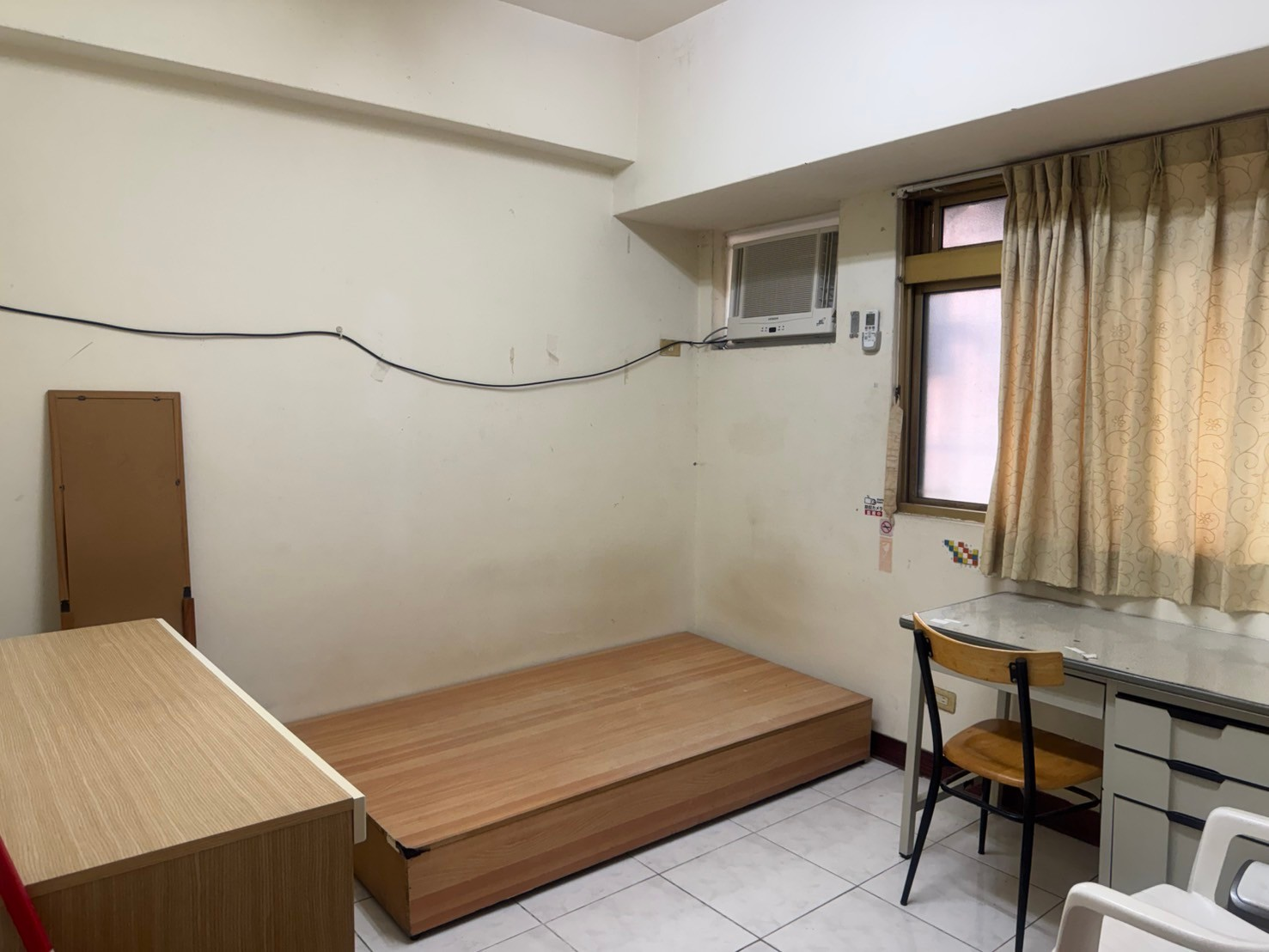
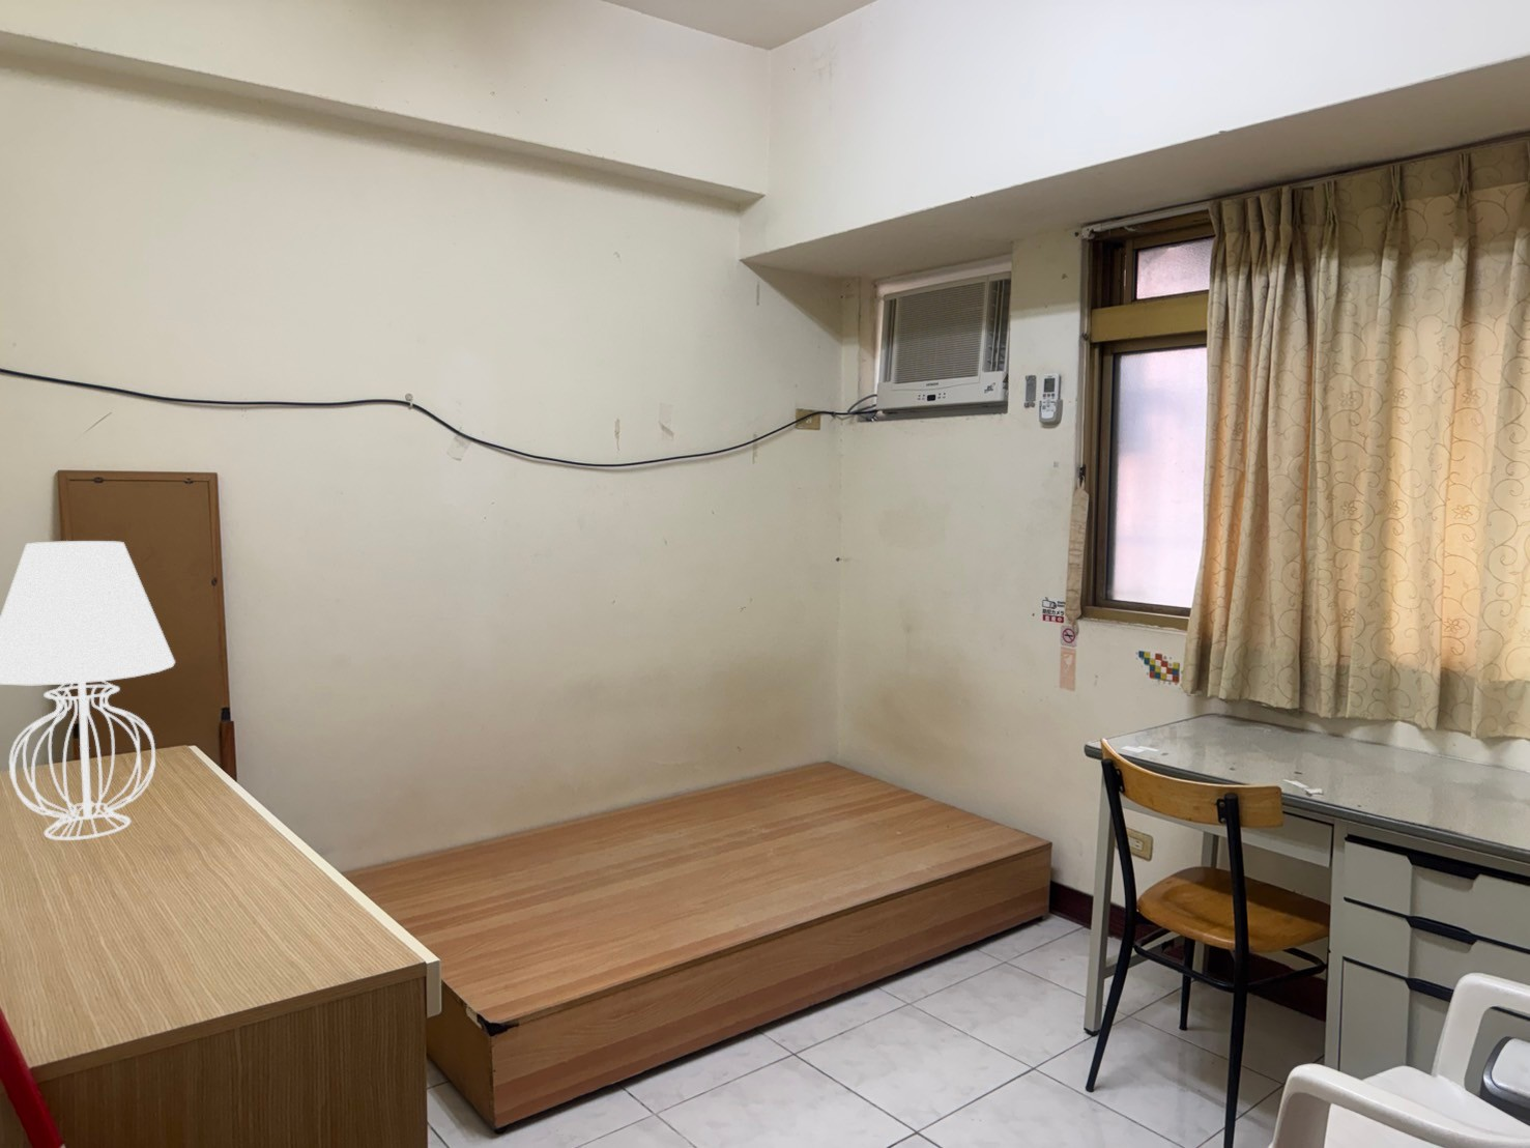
+ table lamp (82, 687)
